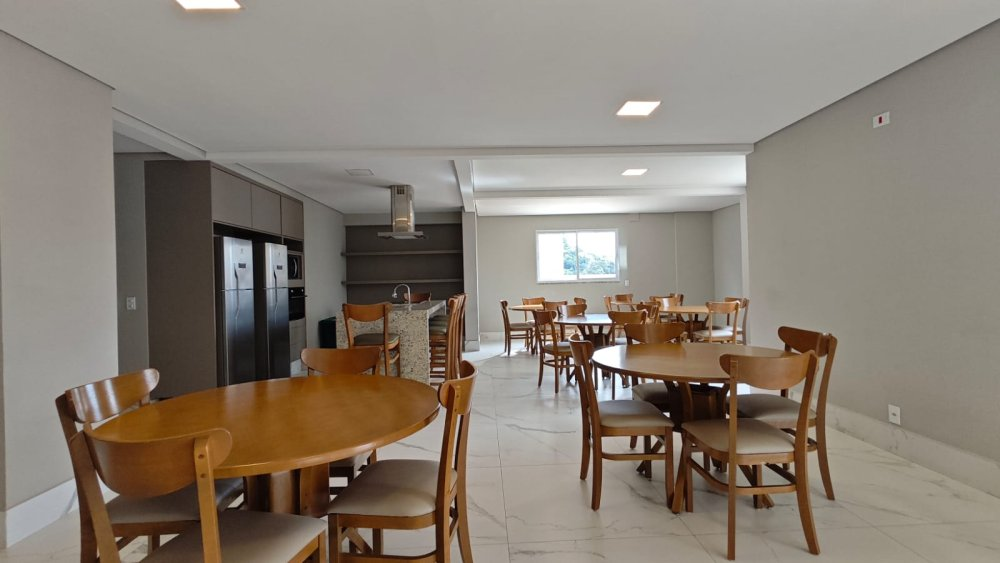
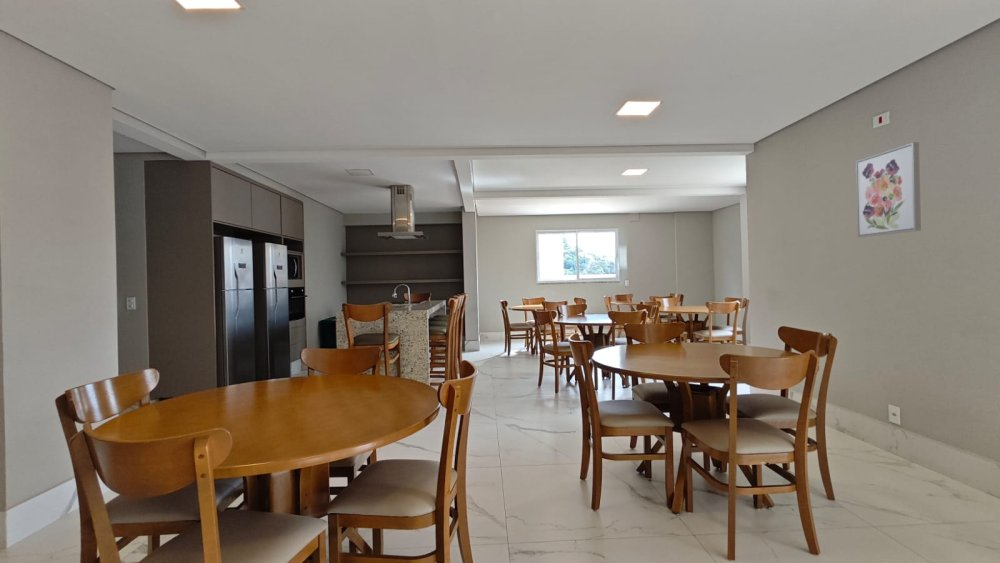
+ wall art (886, 193)
